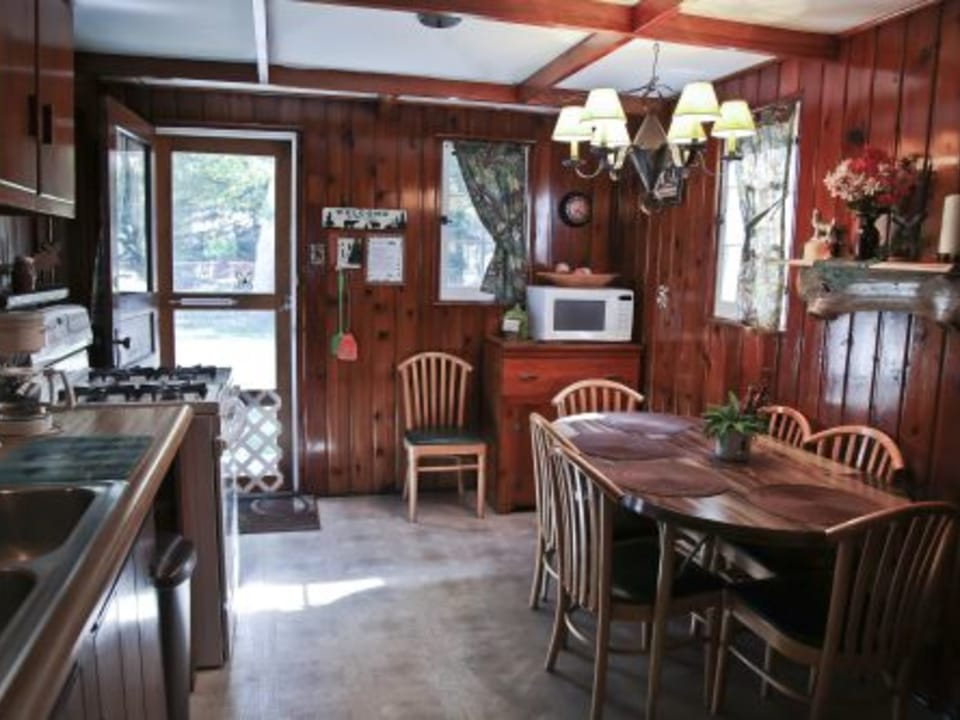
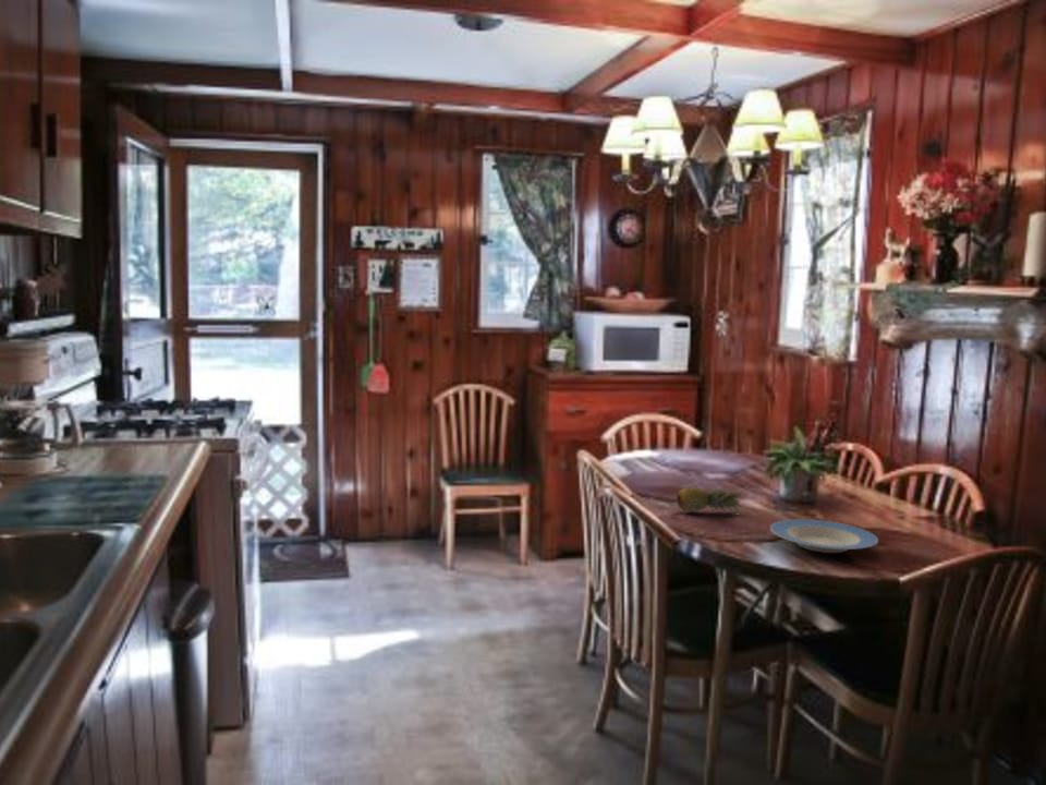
+ fruit (711, 499)
+ plate (823, 539)
